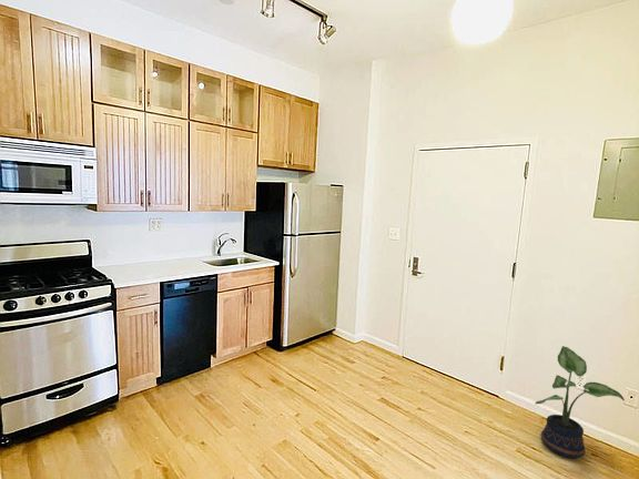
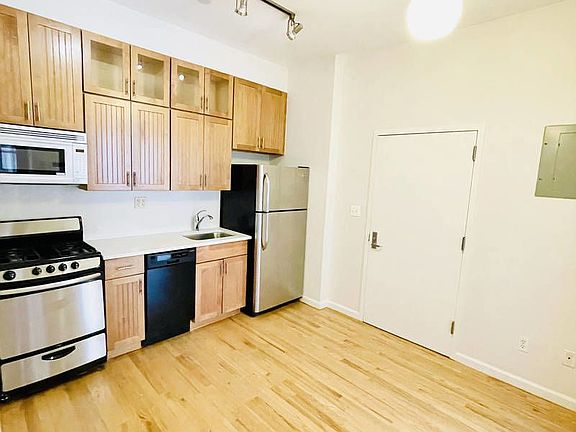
- potted plant (574, 402)
